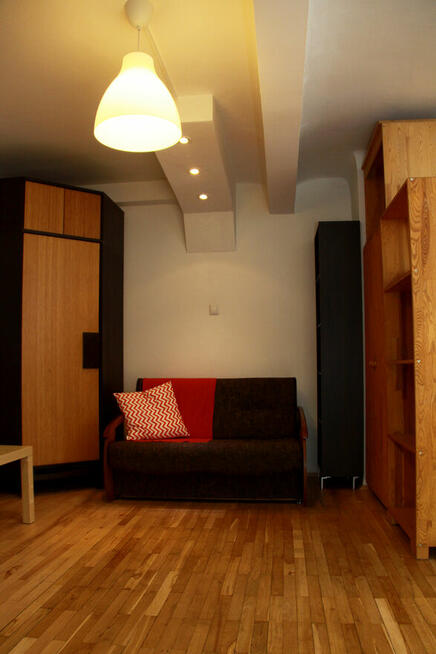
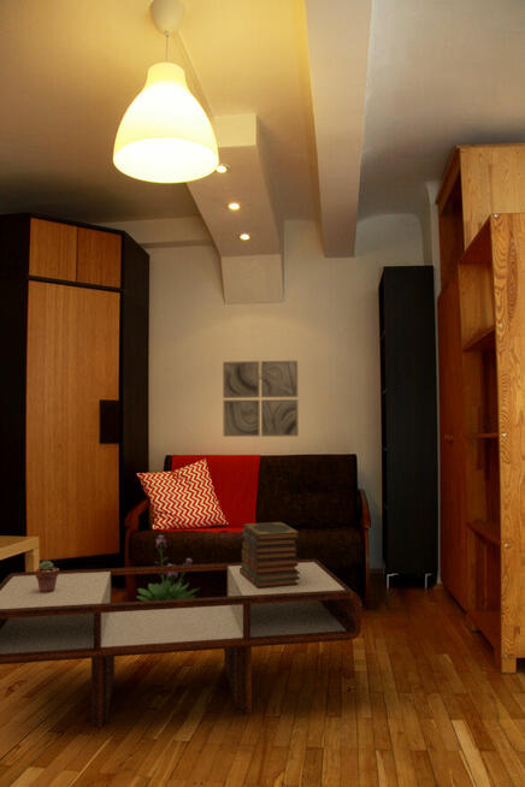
+ book stack (270, 551)
+ potted succulent (47, 573)
+ wall art (259, 400)
+ coffee table (171, 637)
+ potted plant (166, 580)
